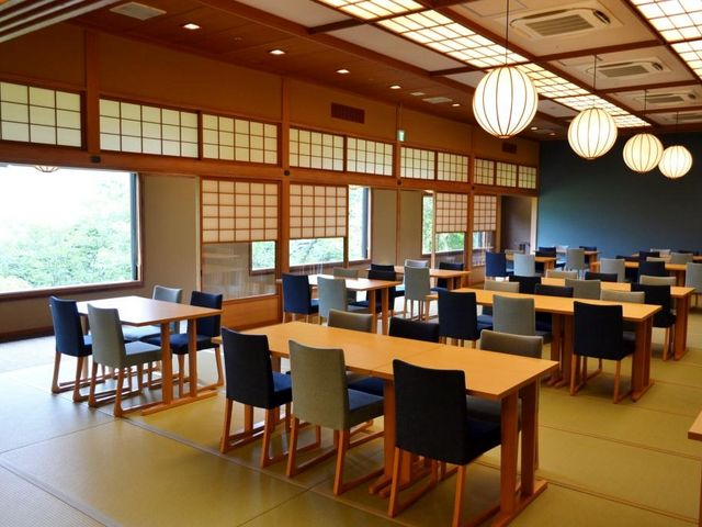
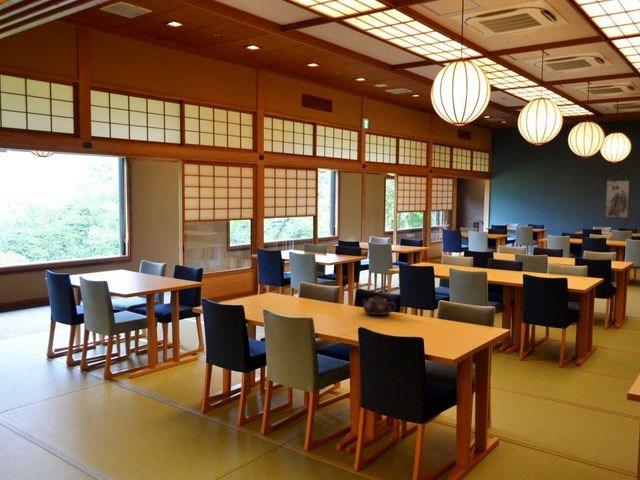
+ teapot (377, 305)
+ wall scroll (617, 196)
